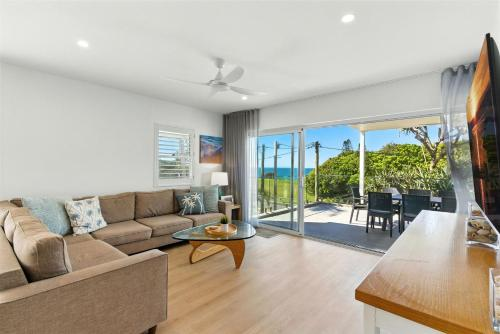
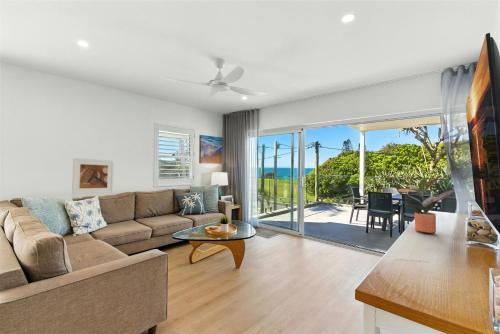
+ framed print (94, 176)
+ potted plant (420, 202)
